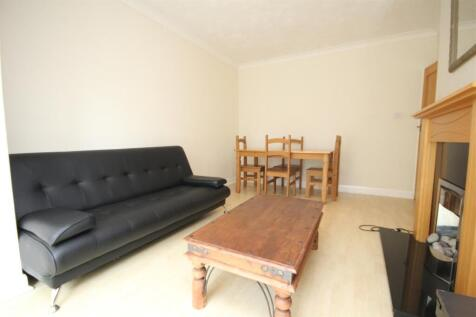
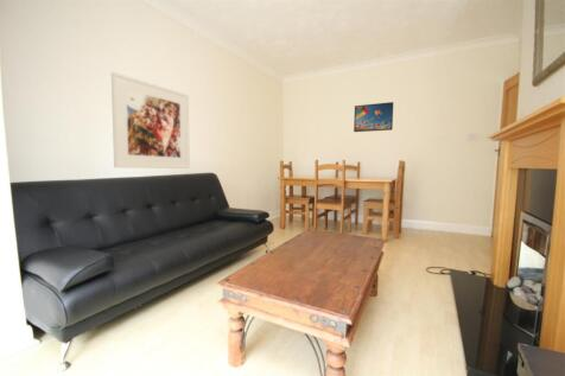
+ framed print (155, 127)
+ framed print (373, 117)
